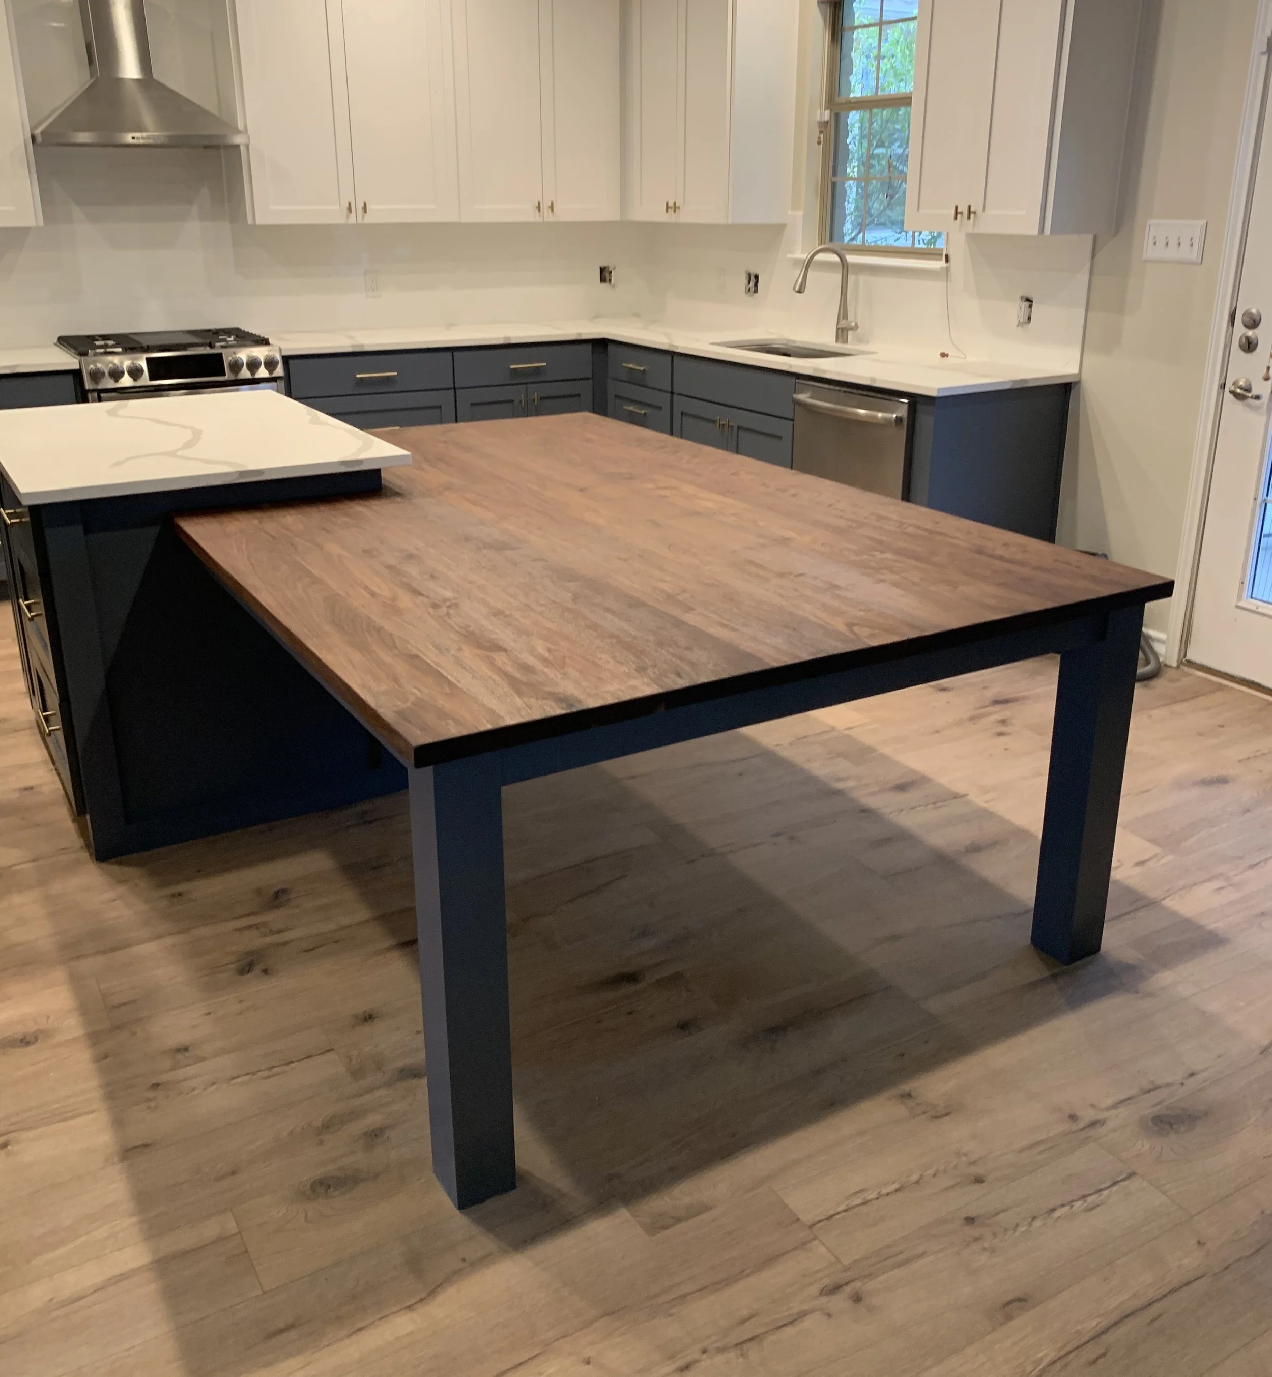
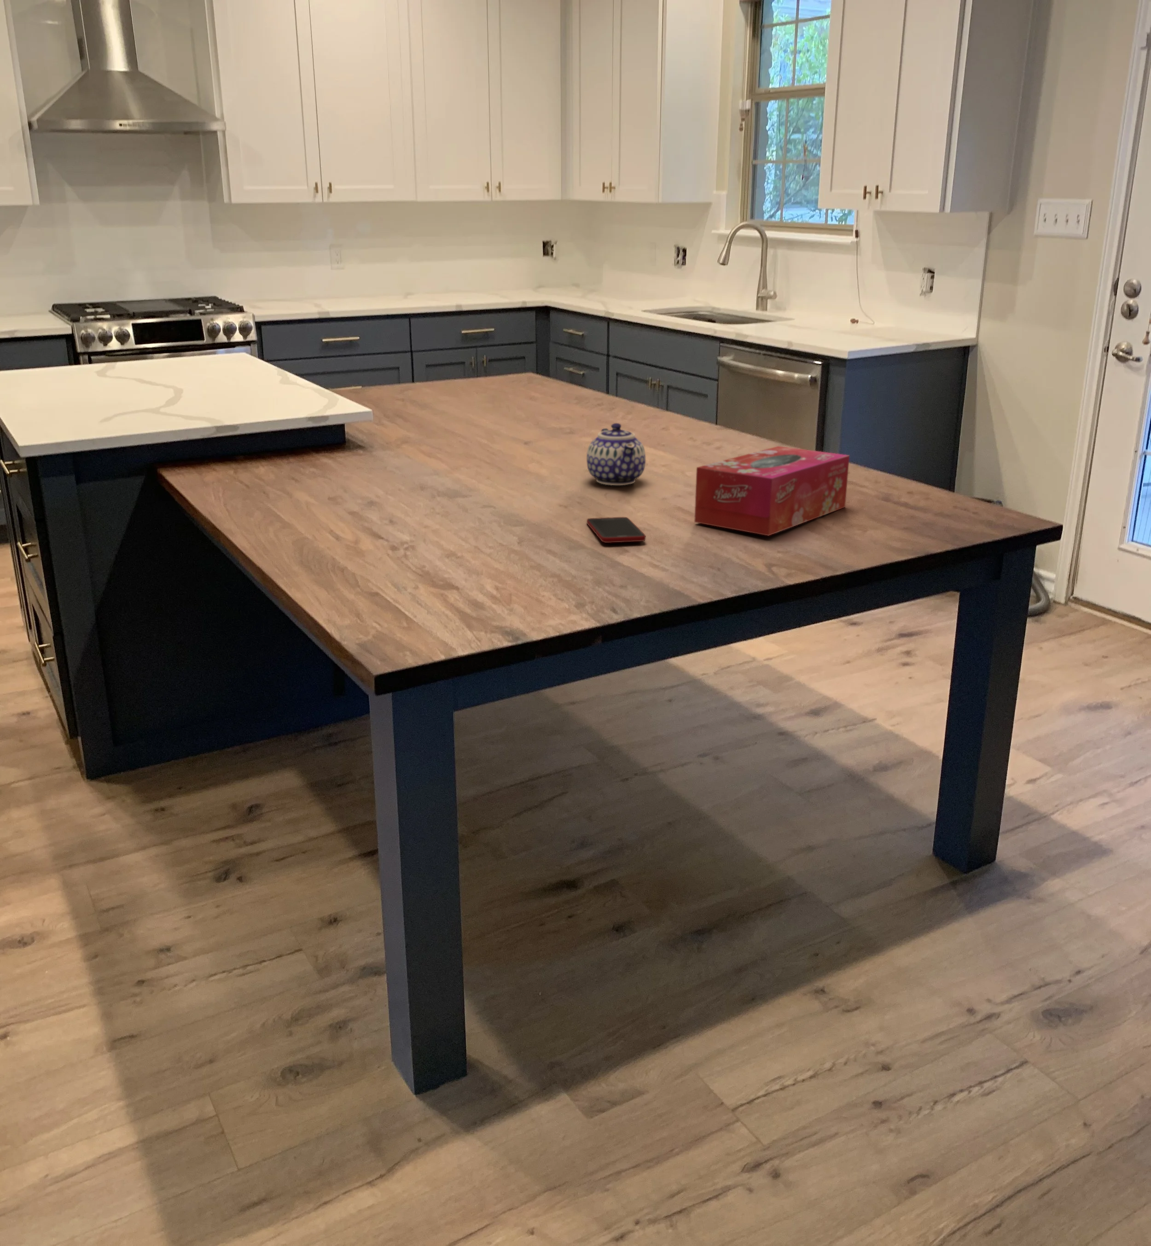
+ tissue box (773, 487)
+ teapot (616, 453)
+ cell phone (615, 530)
